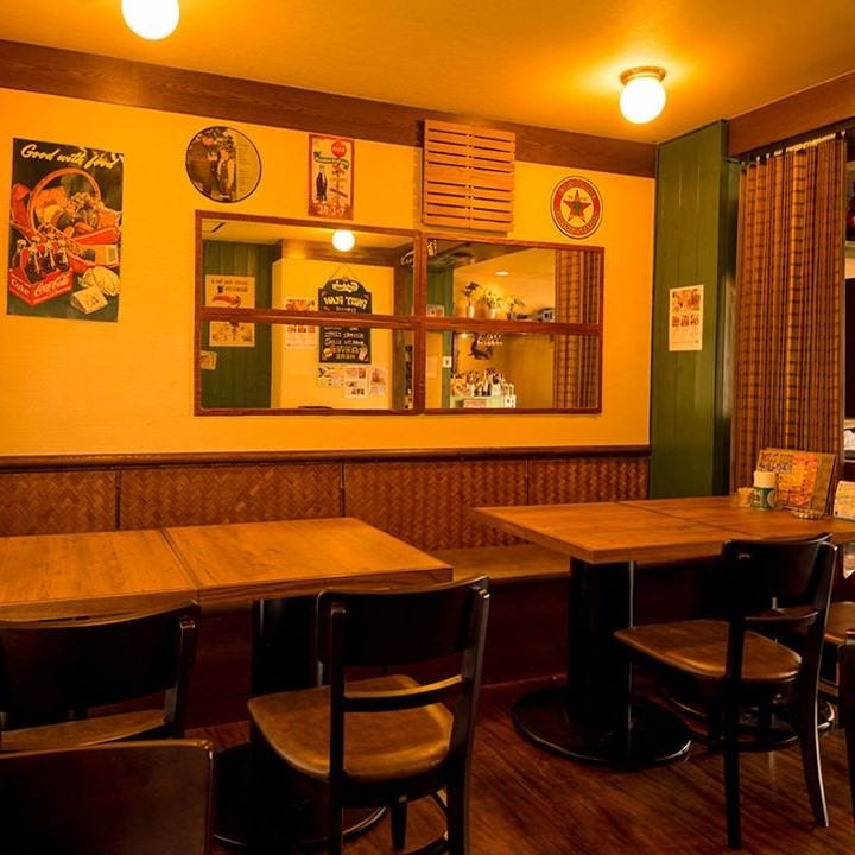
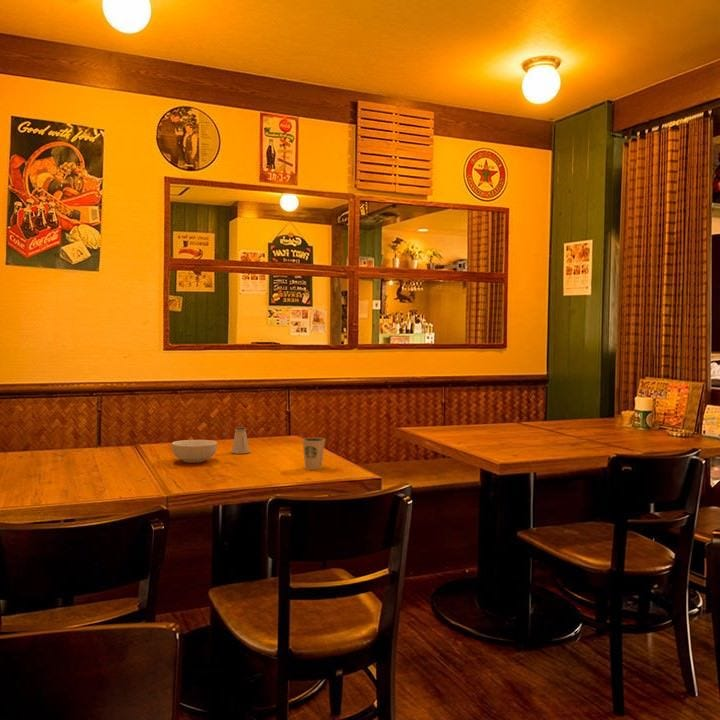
+ dixie cup (313, 454)
+ saltshaker (240, 439)
+ cereal bowl (194, 451)
